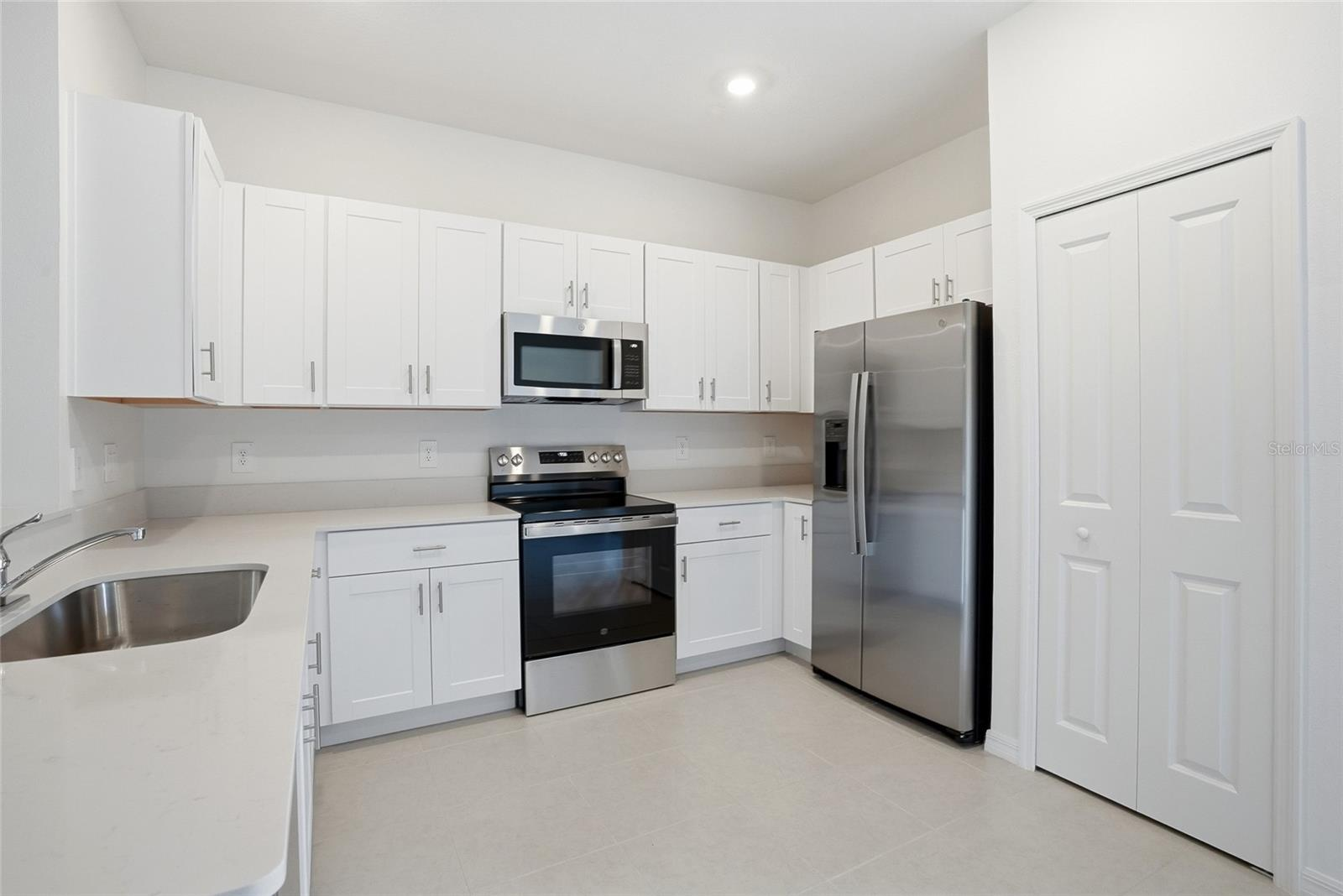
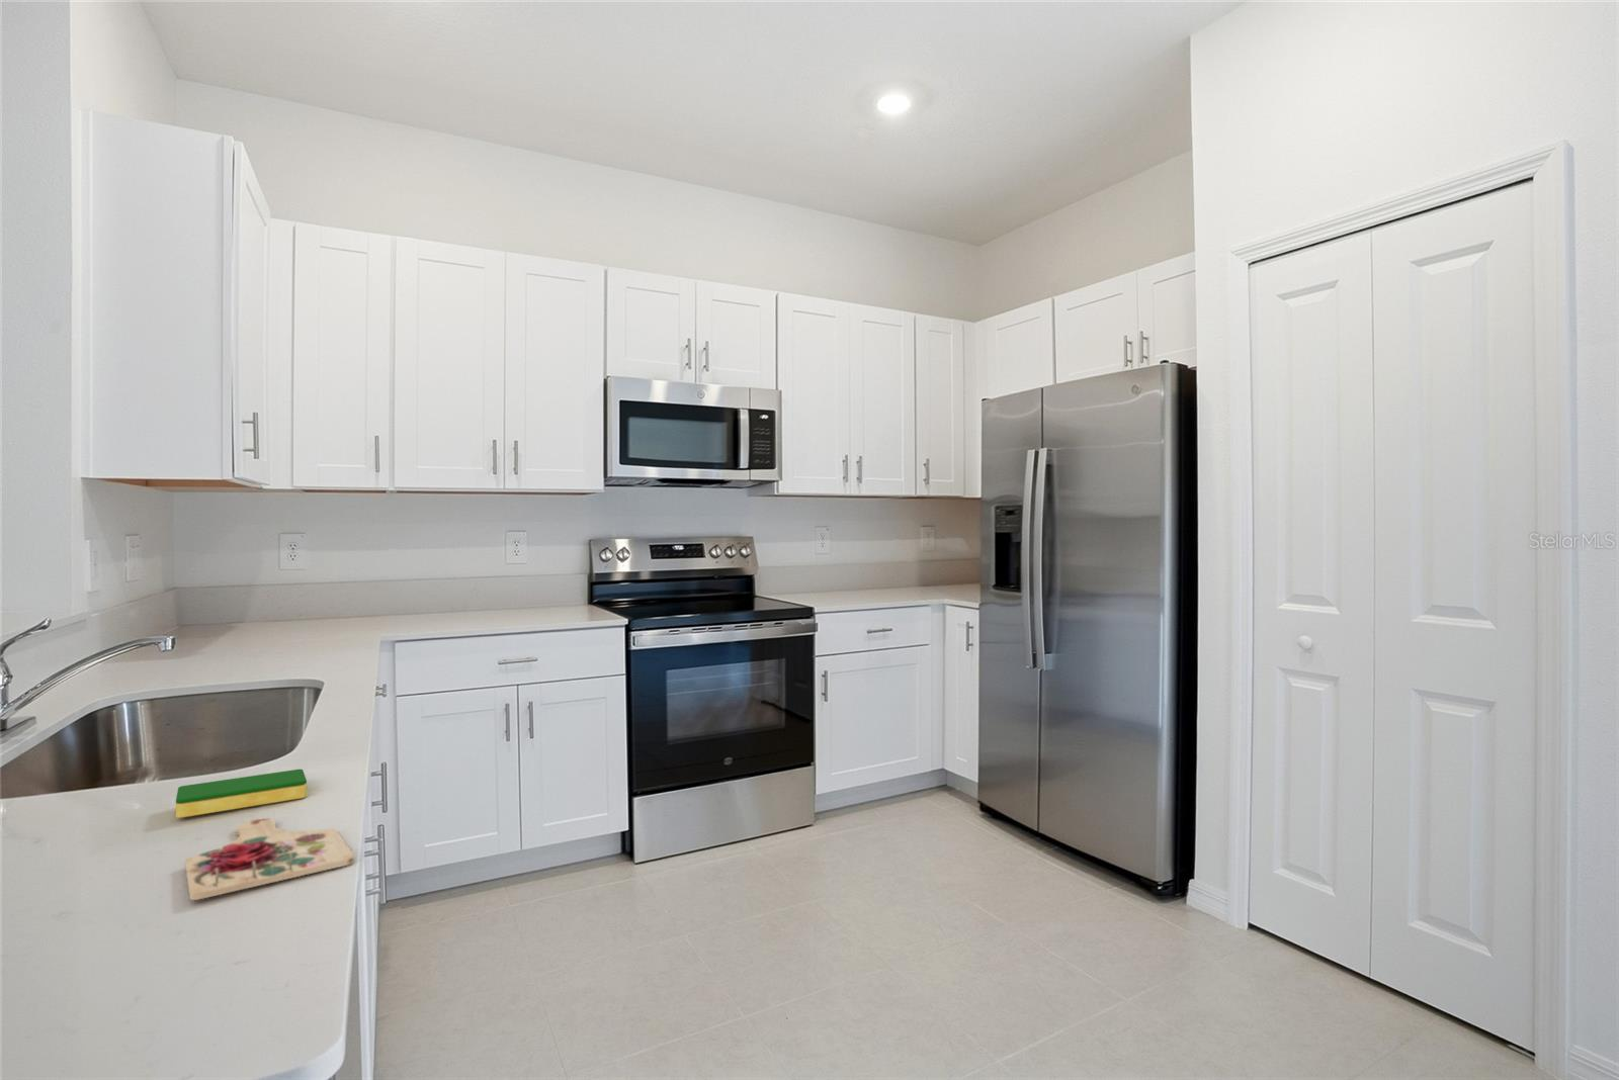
+ dish sponge (242, 792)
+ cutting board (264, 839)
